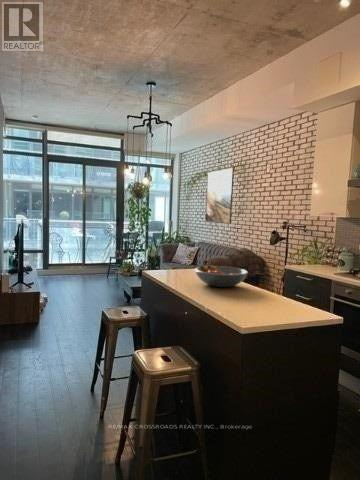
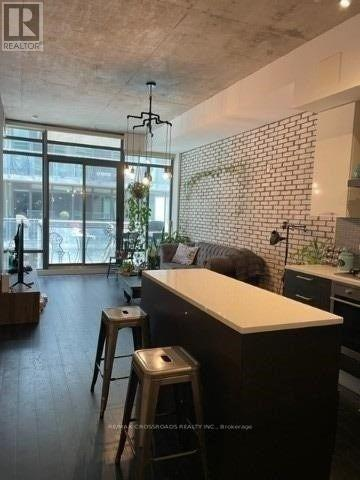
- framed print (218, 196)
- fruit bowl (221, 275)
